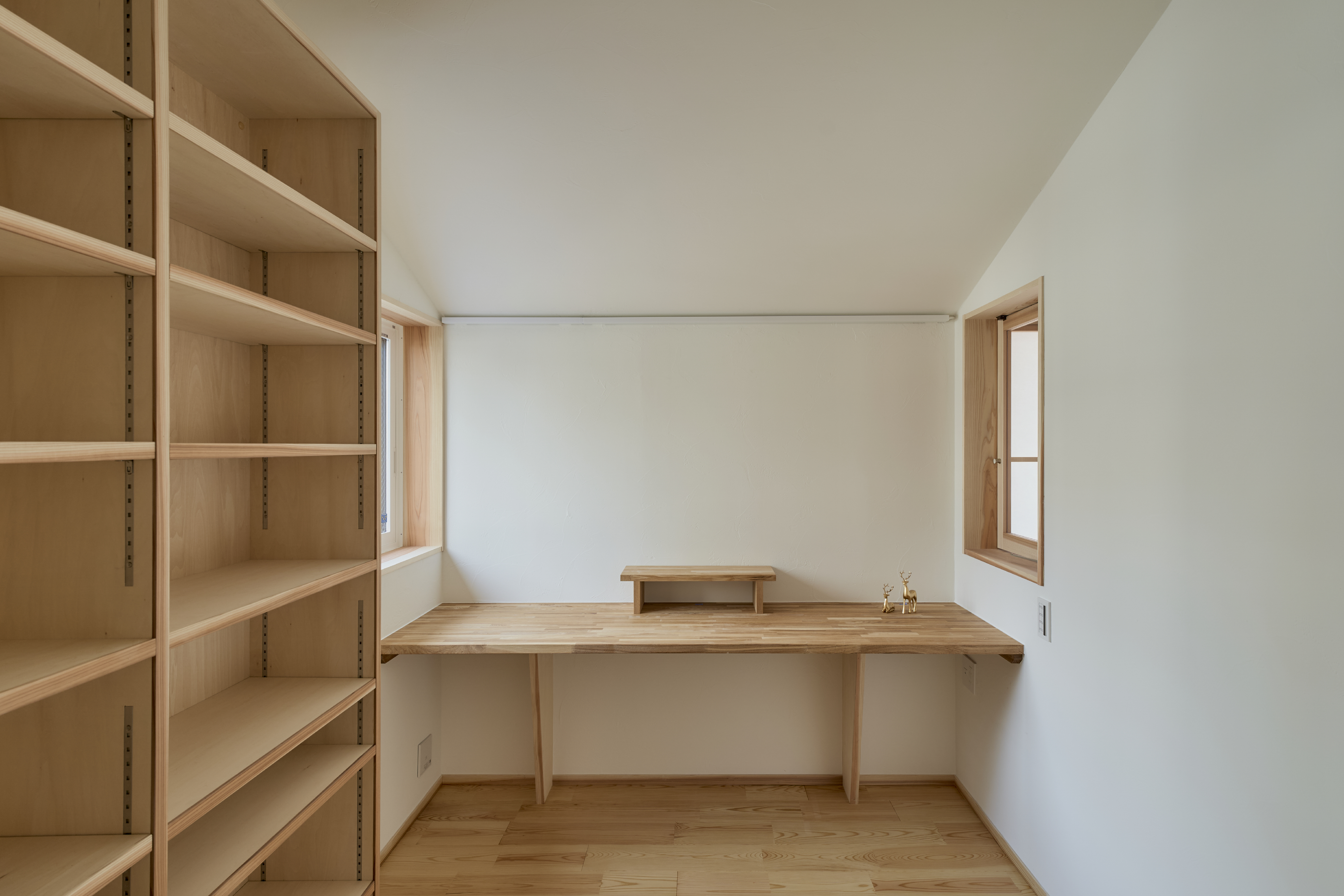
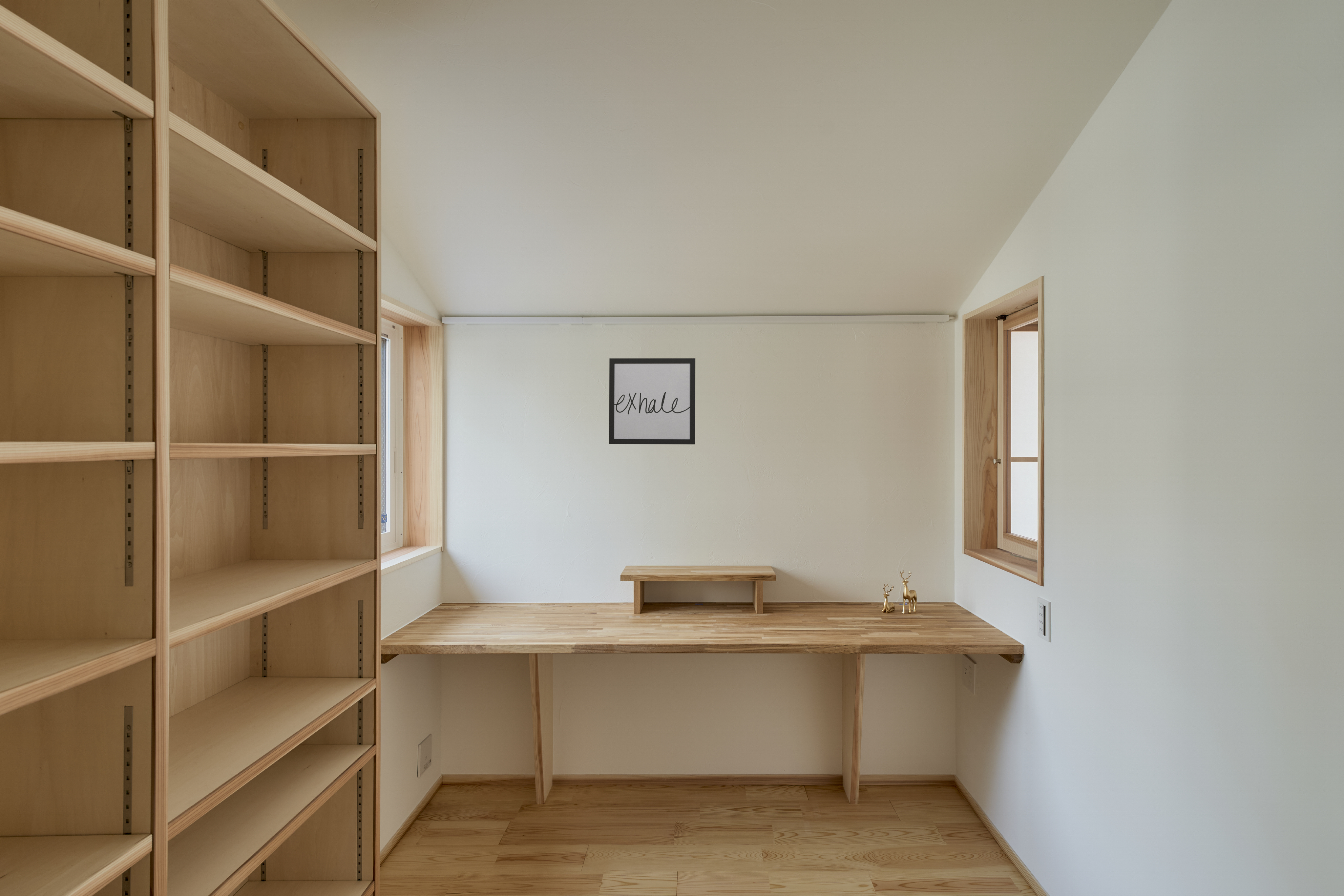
+ wall art (652, 401)
